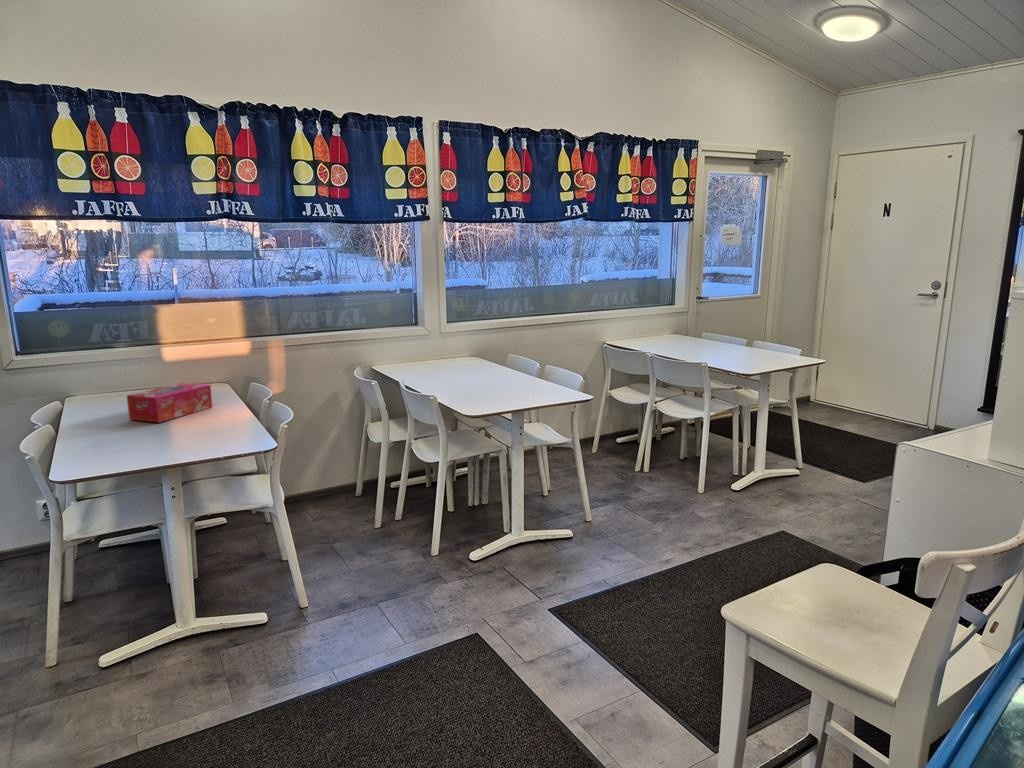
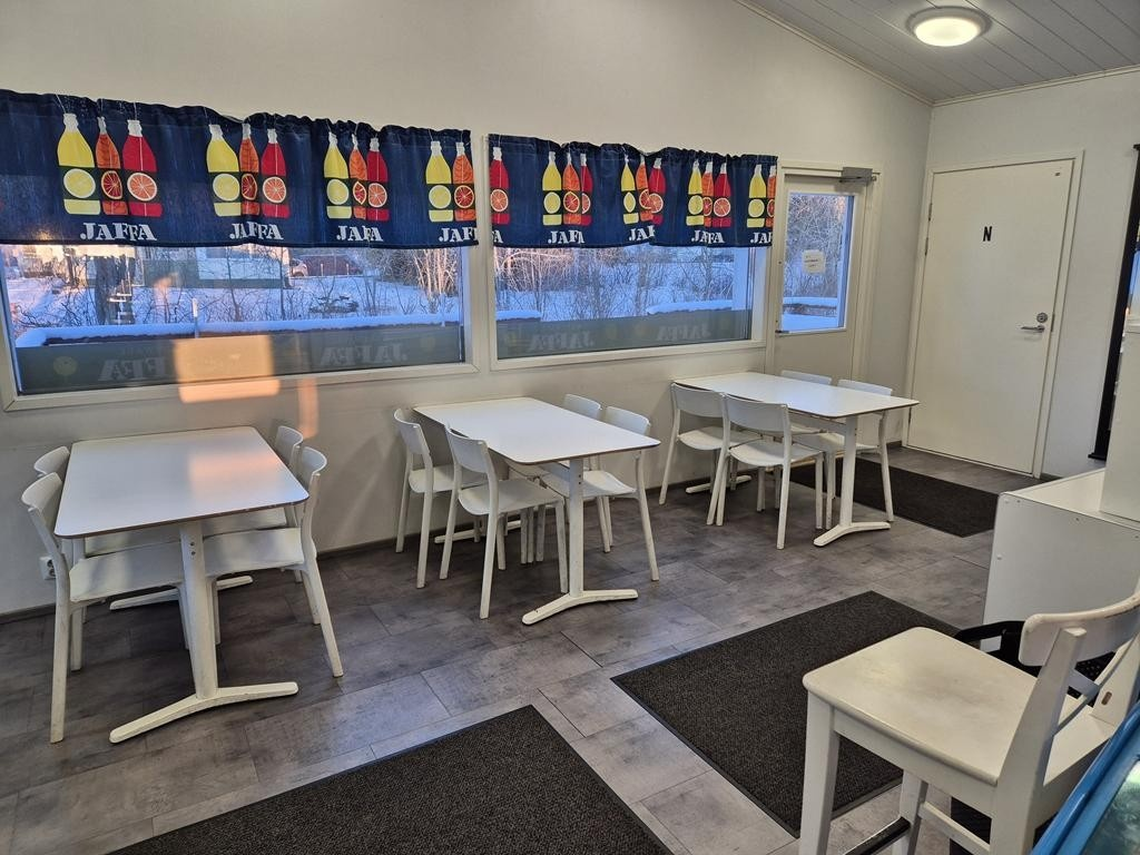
- tissue box (171, 401)
